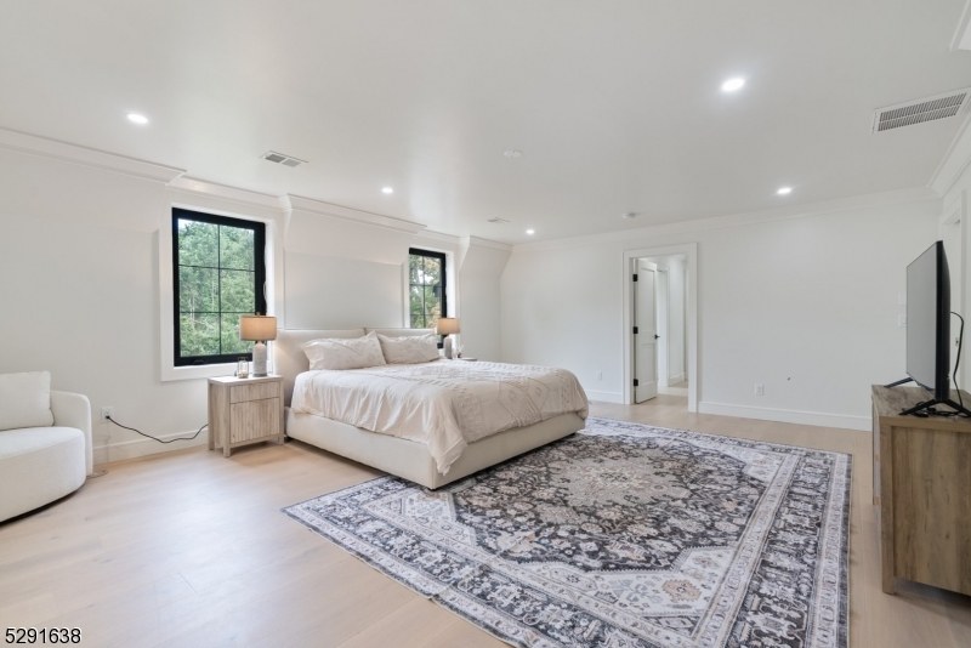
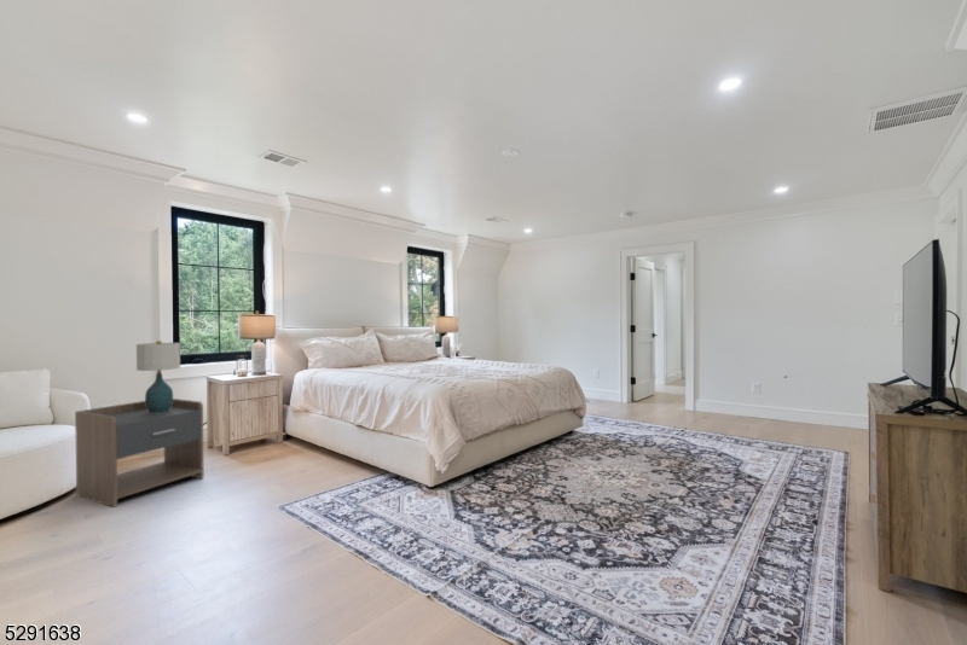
+ nightstand (144, 446)
+ table lamp (158, 376)
